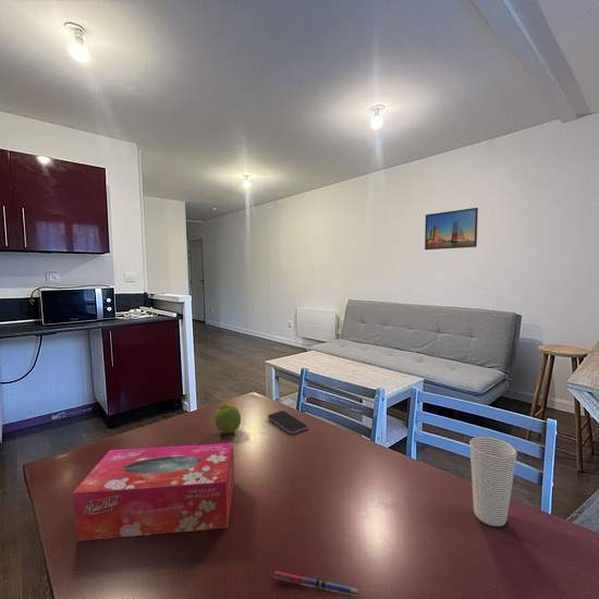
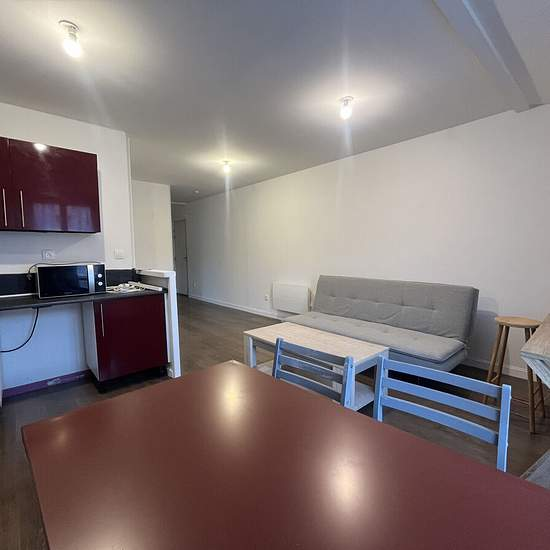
- cup (490, 481)
- smartphone (286, 421)
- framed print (450, 230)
- tissue box (163, 486)
- pen (315, 582)
- fruit (228, 417)
